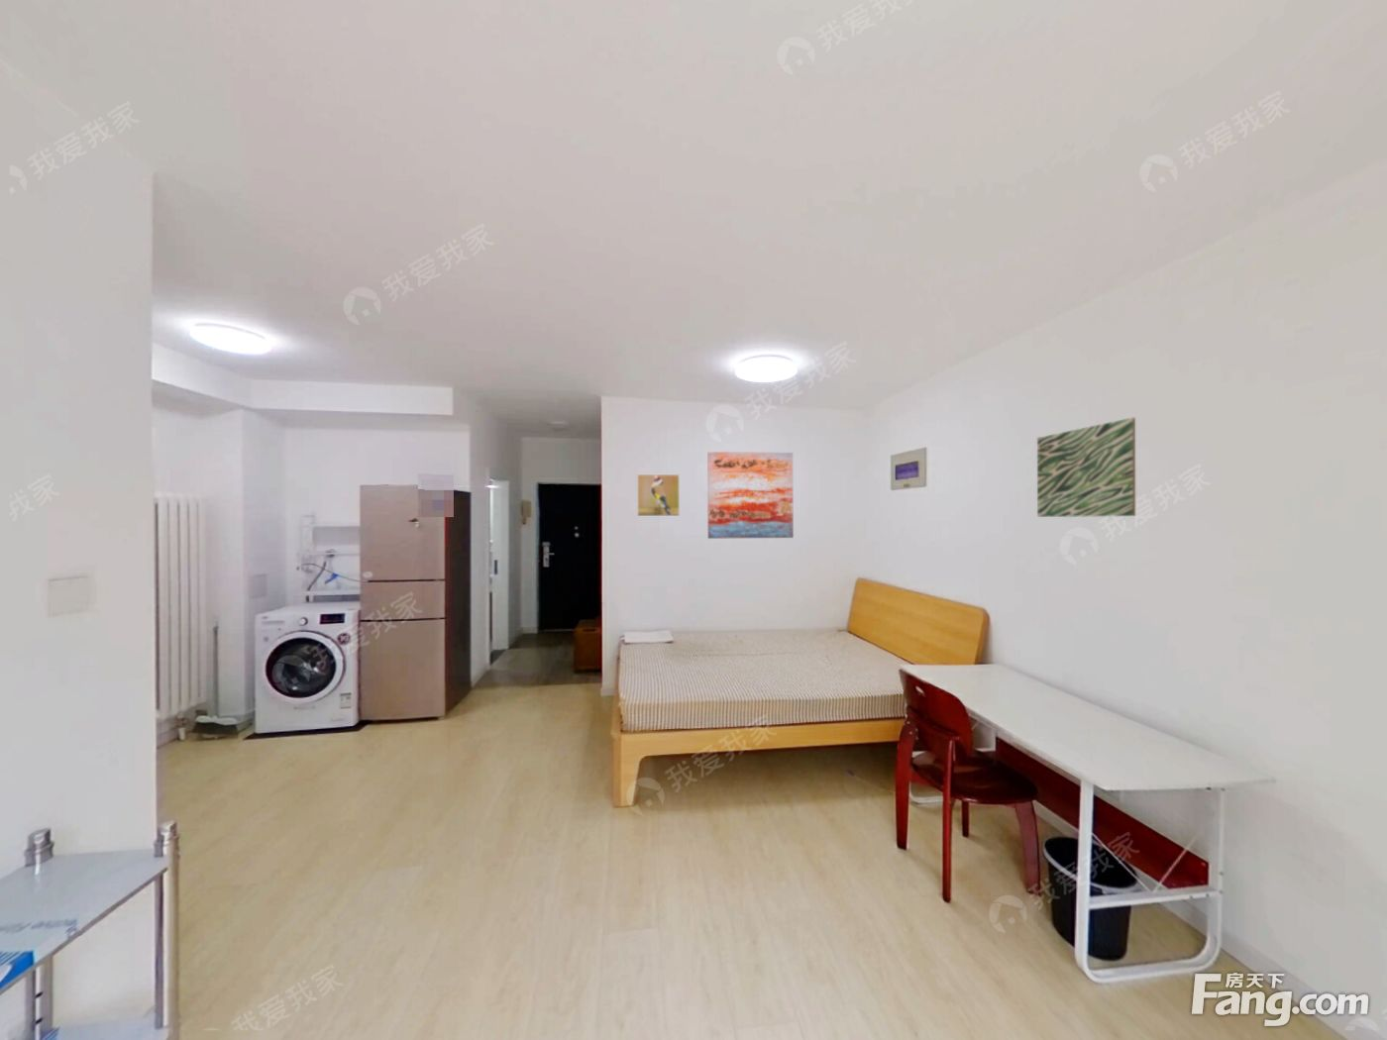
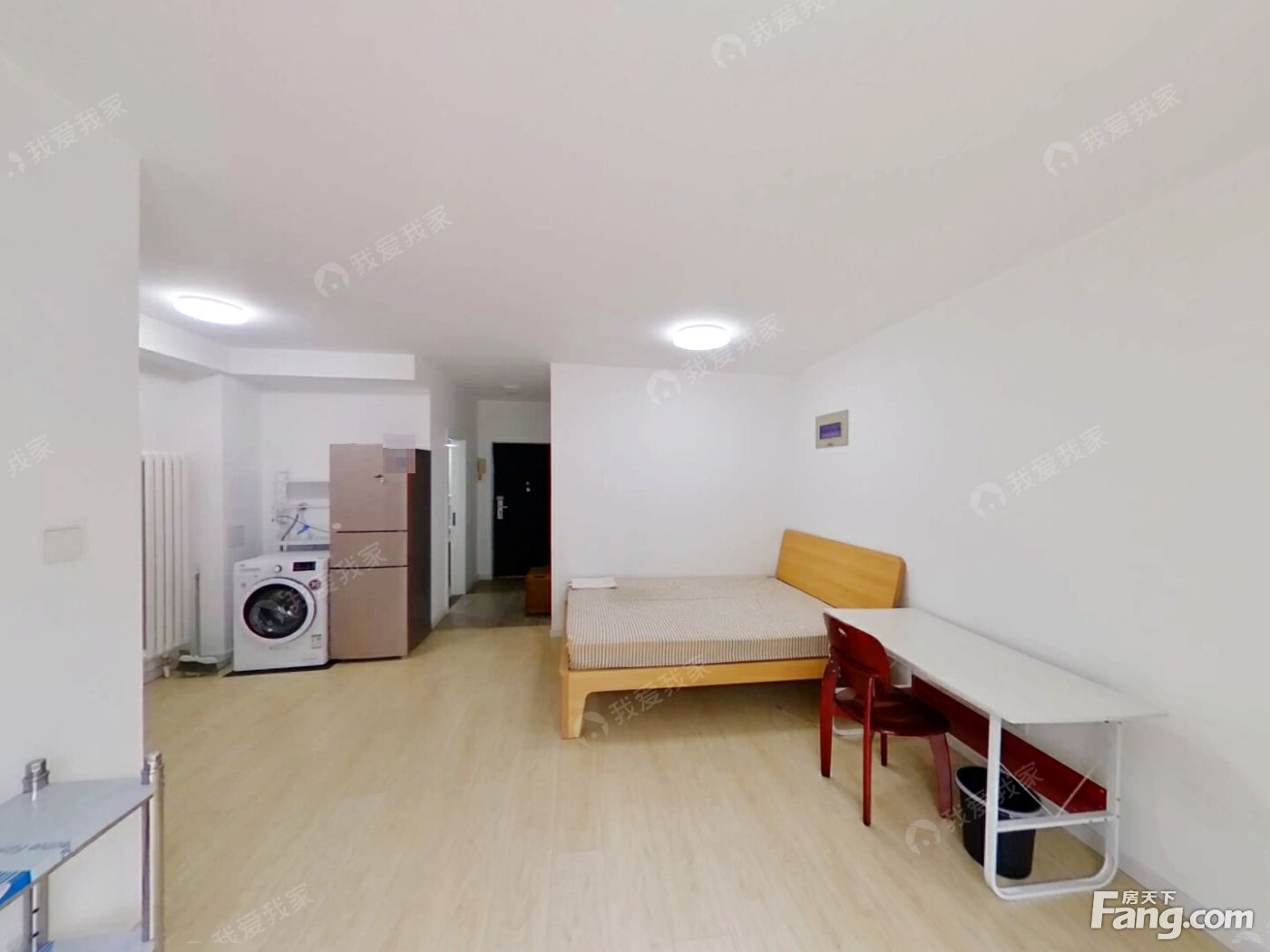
- wall art (1081, 472)
- wall art (750, 495)
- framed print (657, 495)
